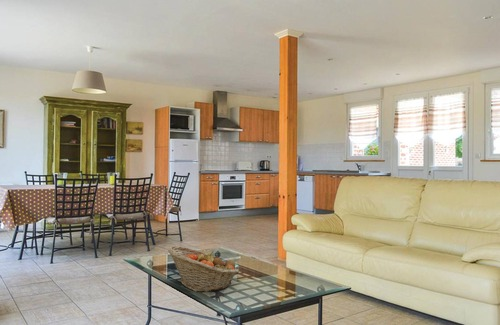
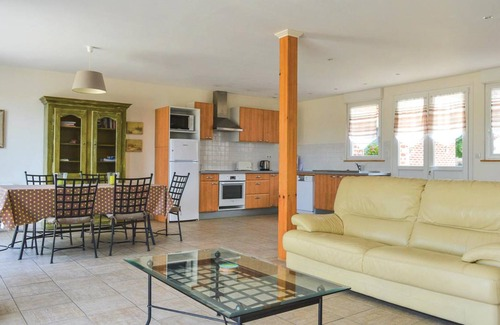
- fruit basket (202, 265)
